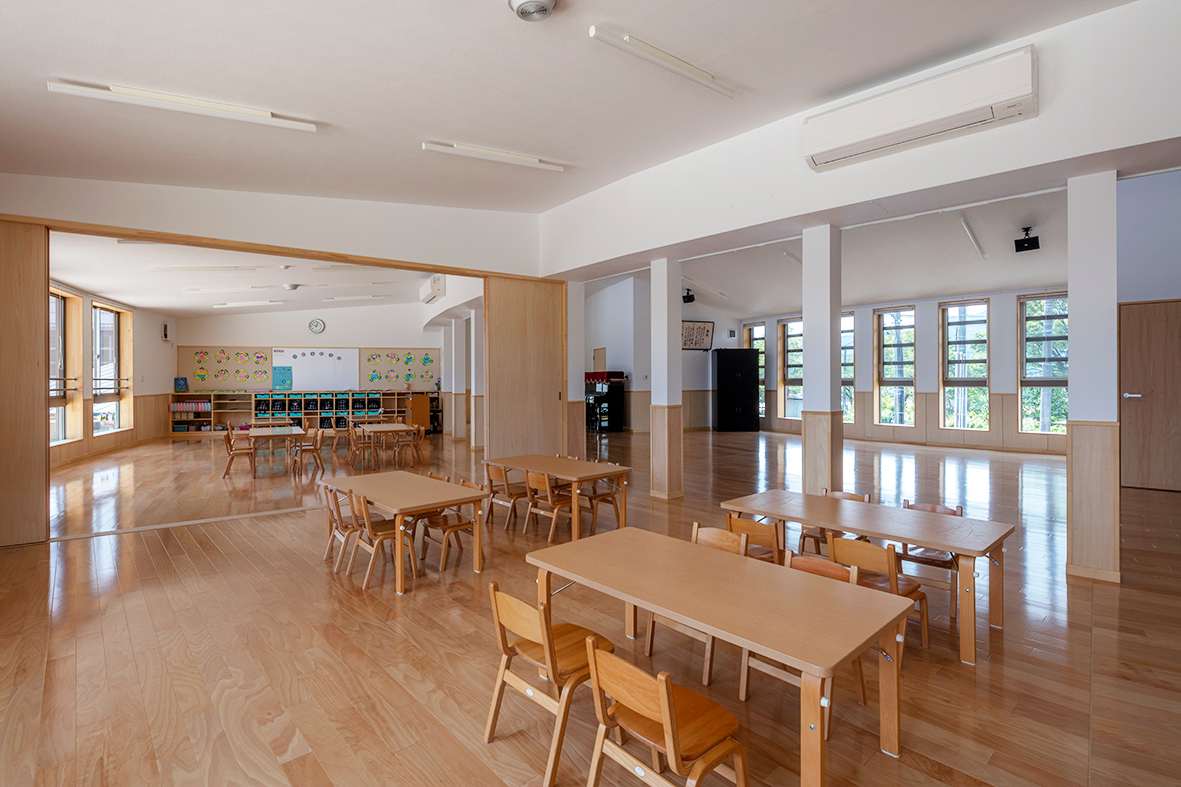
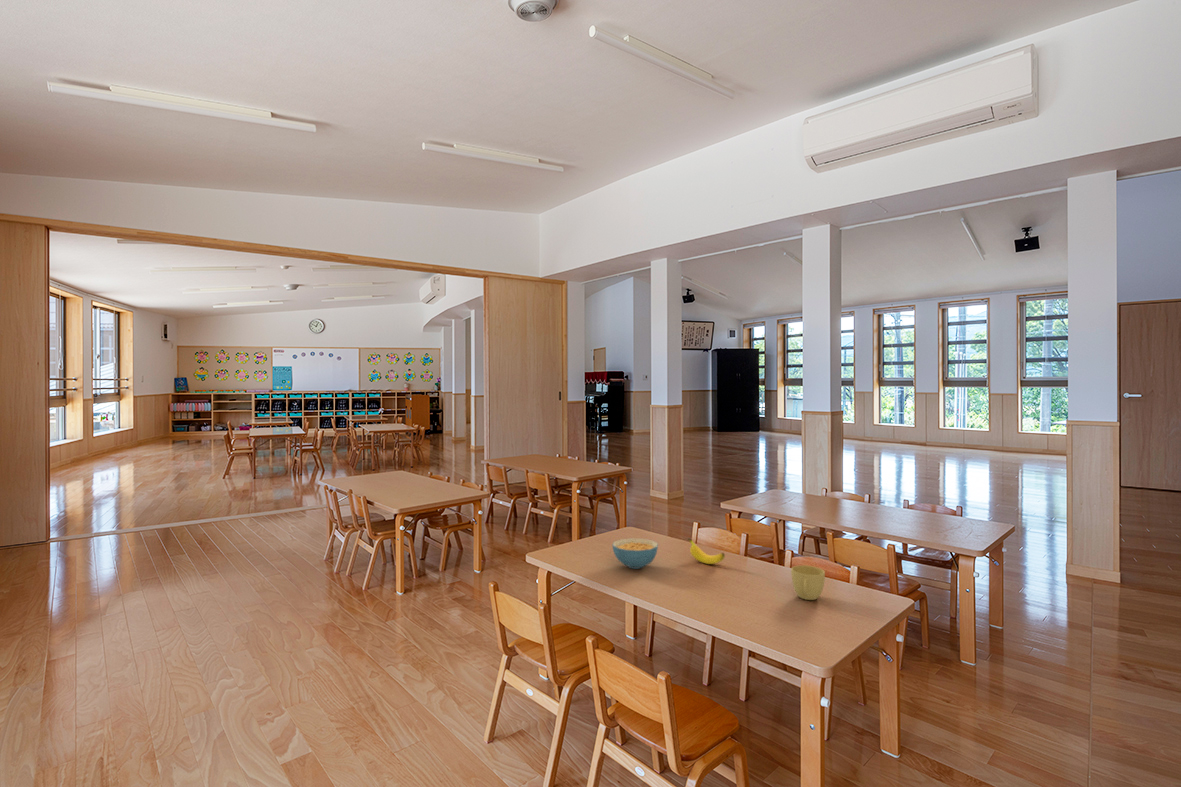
+ cereal bowl (635, 555)
+ banana (704, 553)
+ cup (807, 584)
